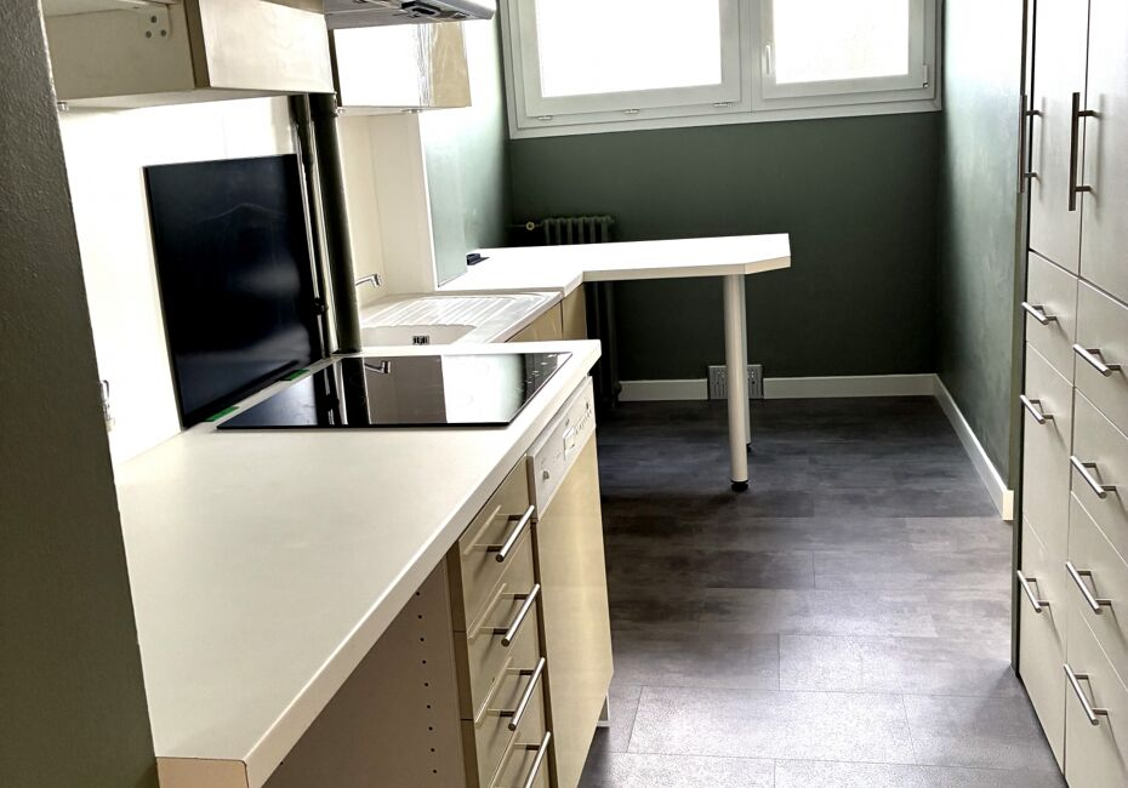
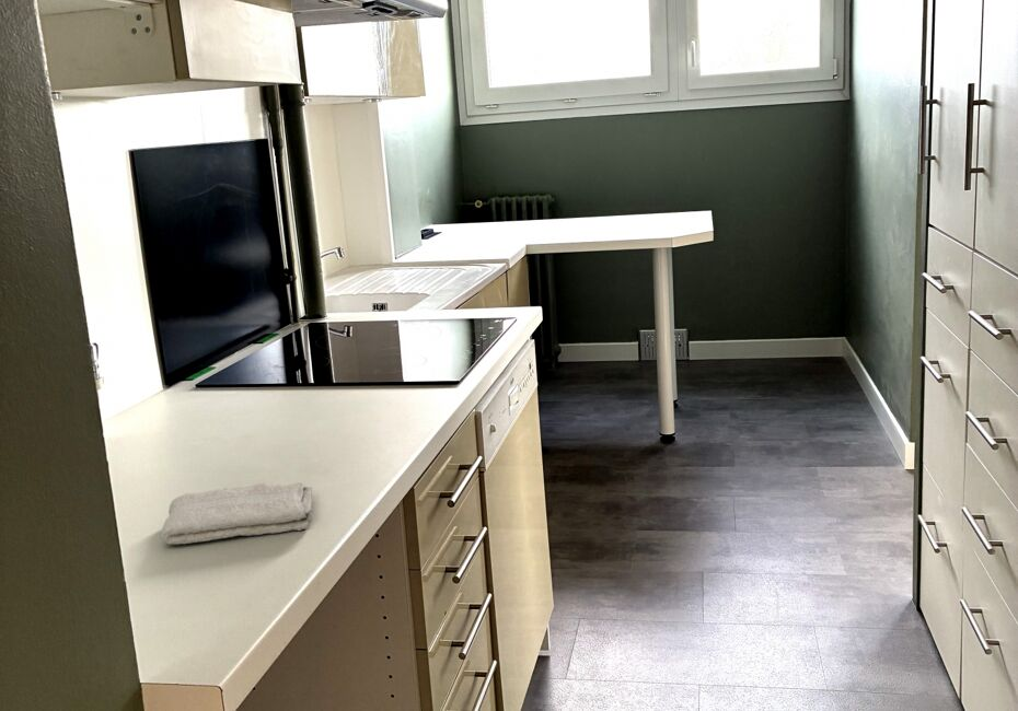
+ washcloth (240, 511)
